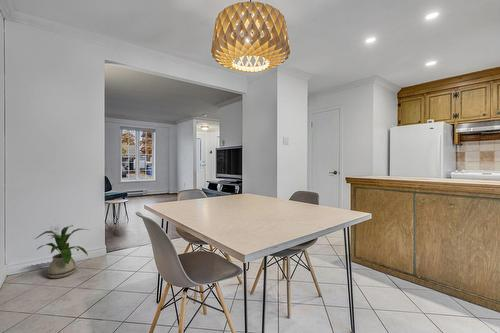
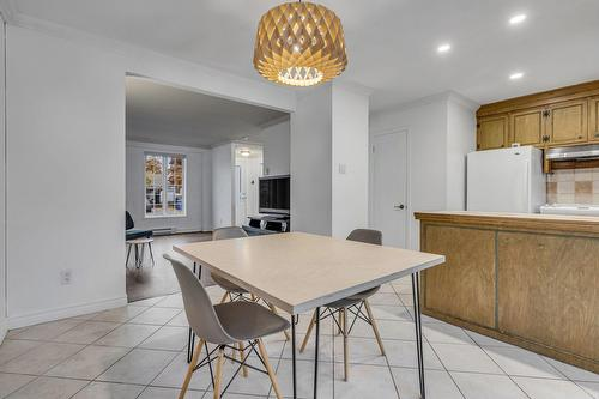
- house plant (63, 247)
